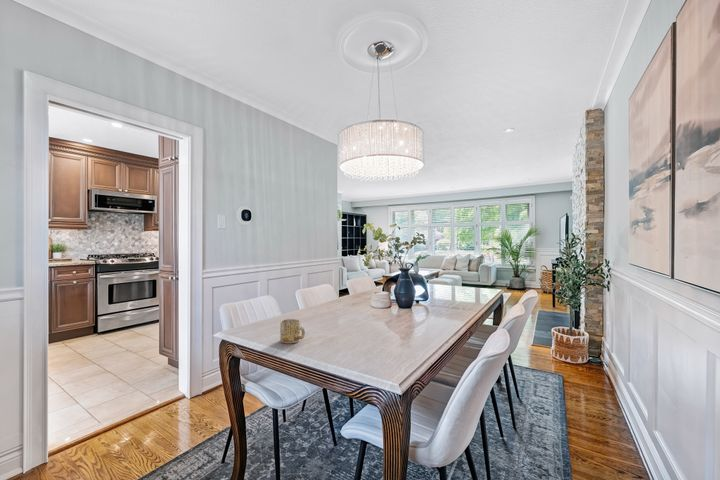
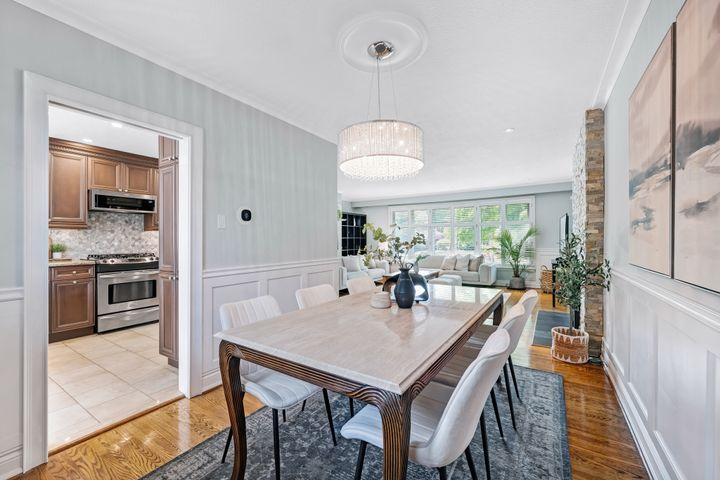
- mug (293, 331)
